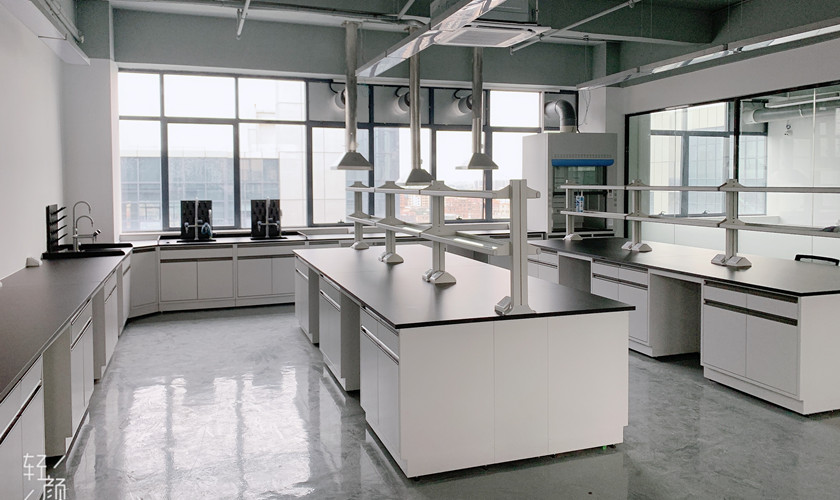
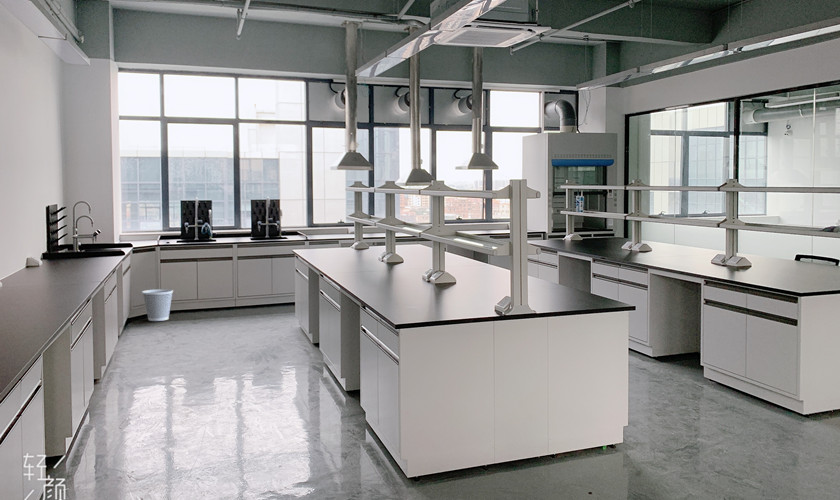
+ wastebasket (158, 305)
